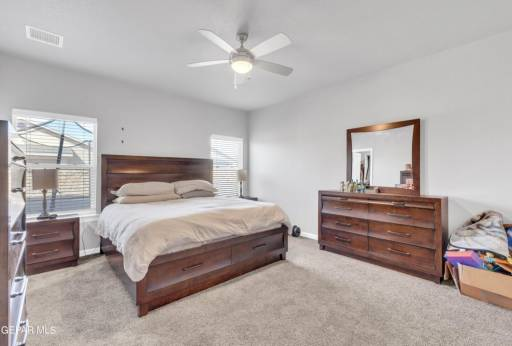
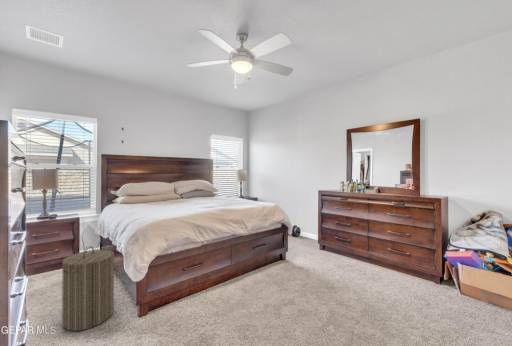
+ laundry hamper (89, 281)
